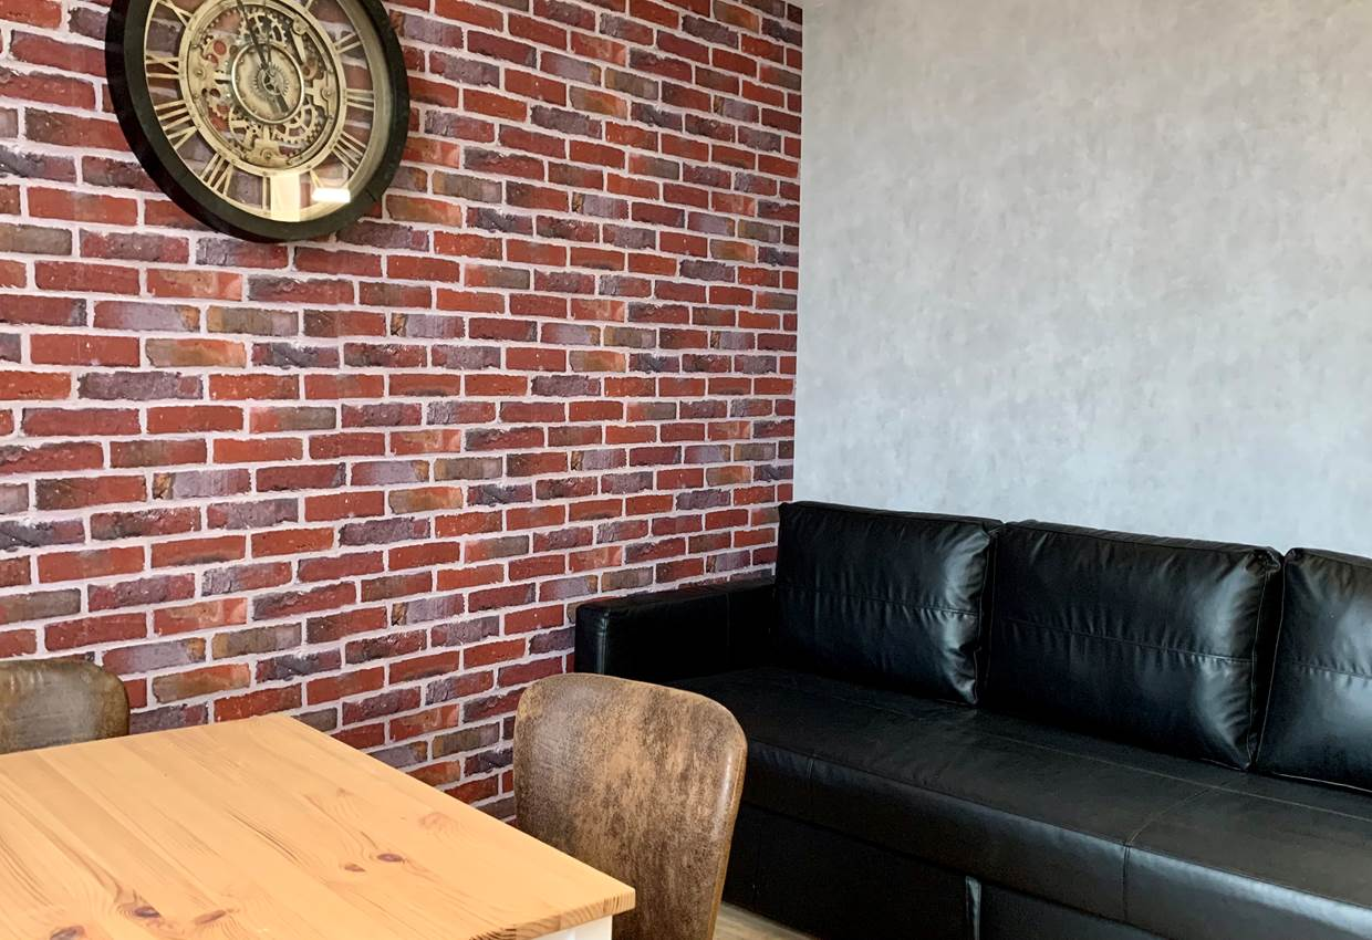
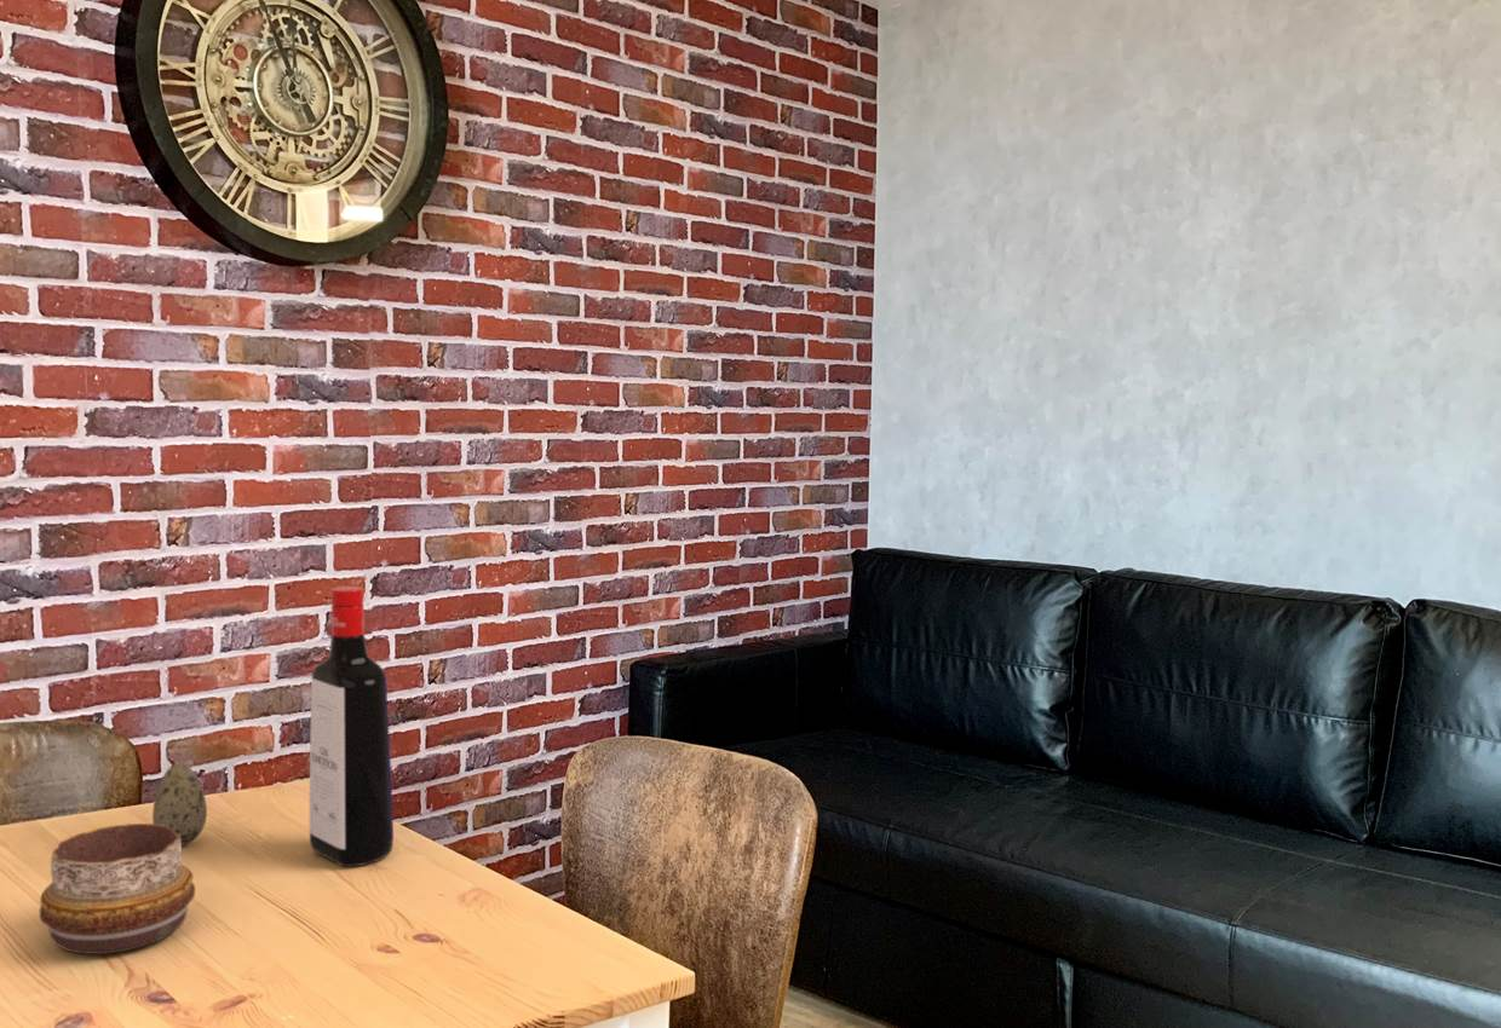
+ liquor bottle (349, 722)
+ decorative egg (179, 803)
+ decorative bowl (119, 888)
